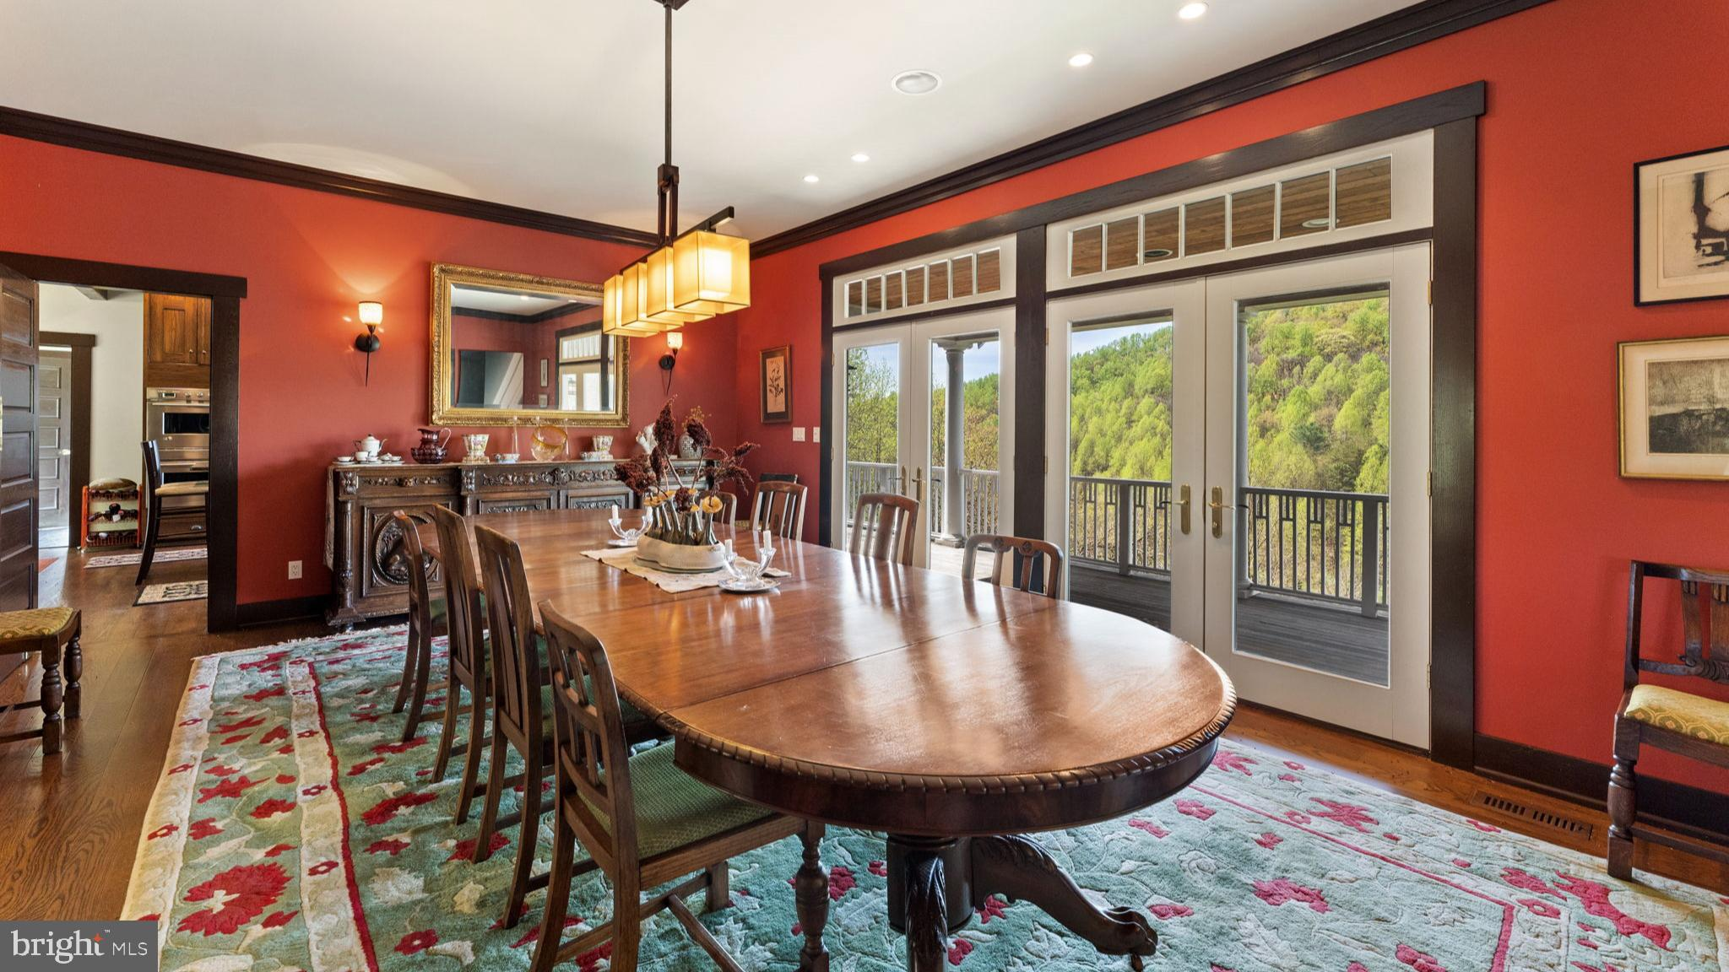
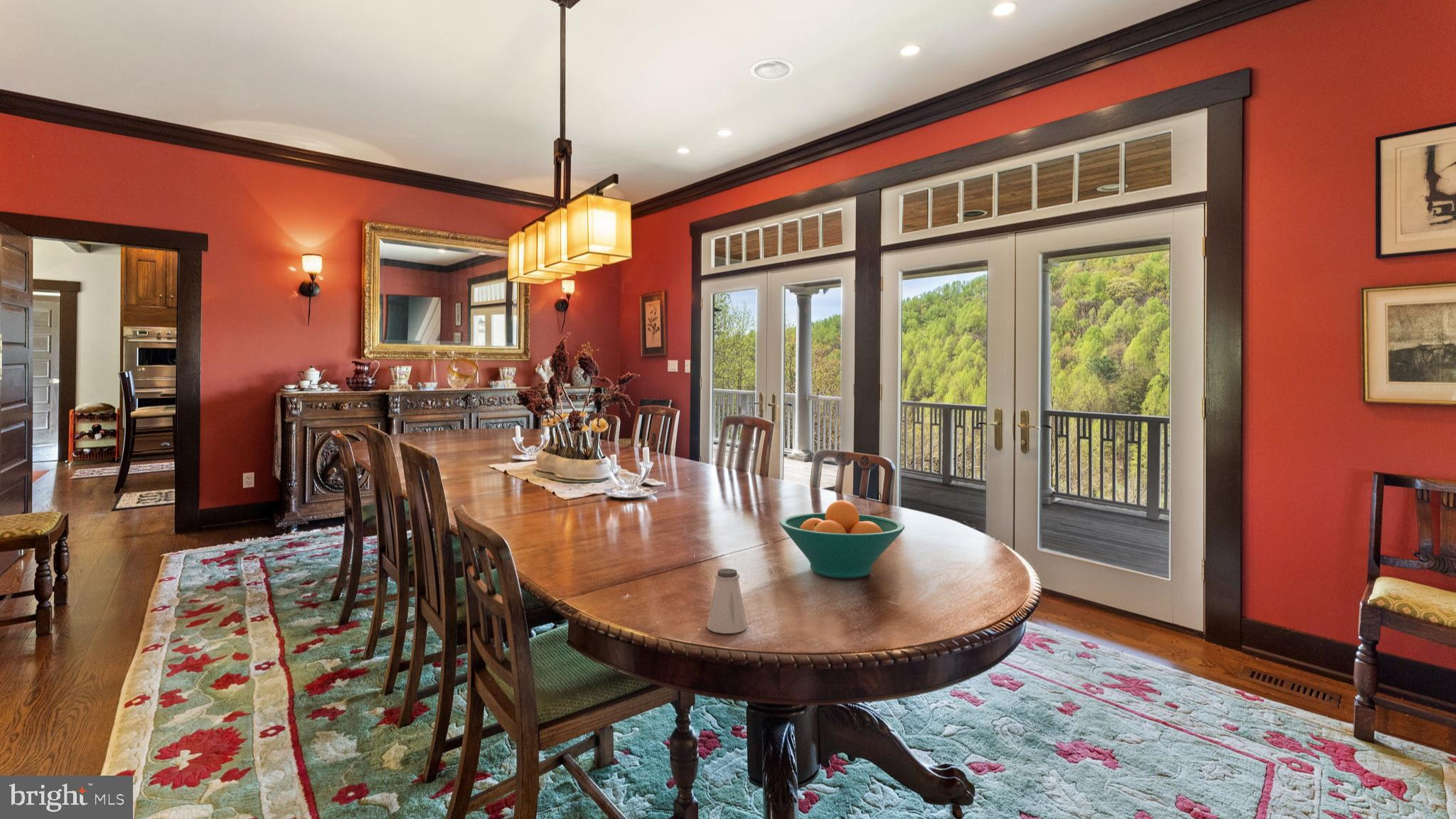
+ fruit bowl (840, 536)
+ saltshaker (727, 599)
